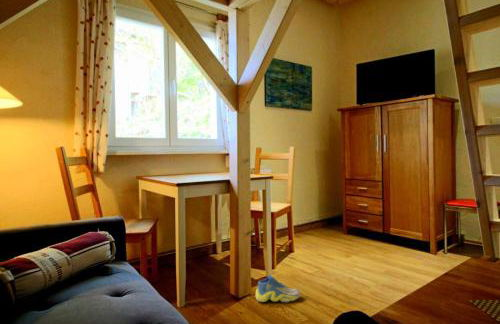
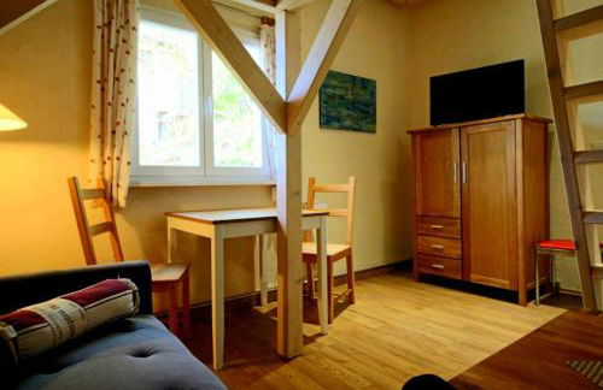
- sneaker (278, 288)
